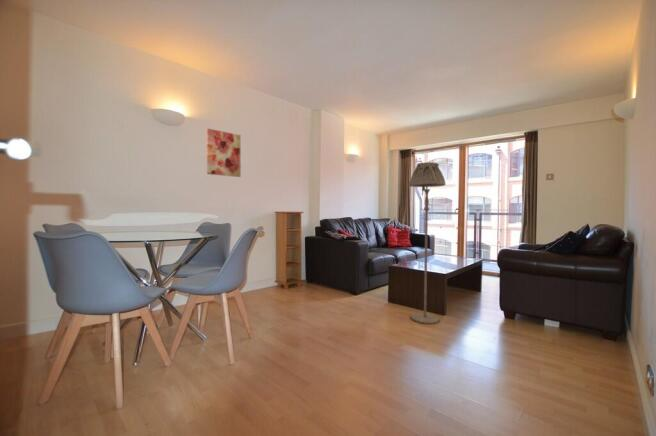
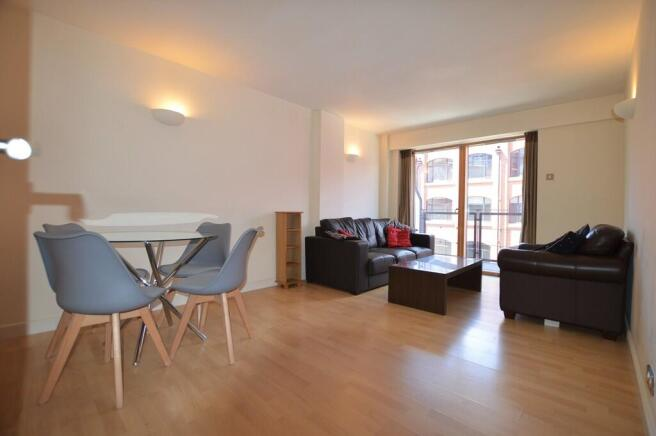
- wall art (224, 153)
- floor lamp (425, 241)
